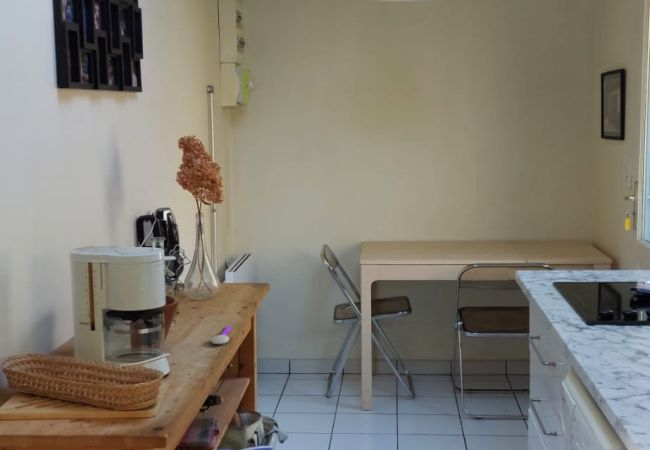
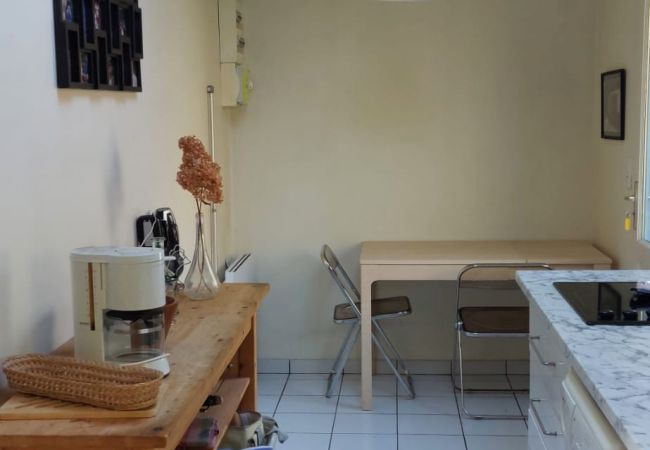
- spoon (223, 333)
